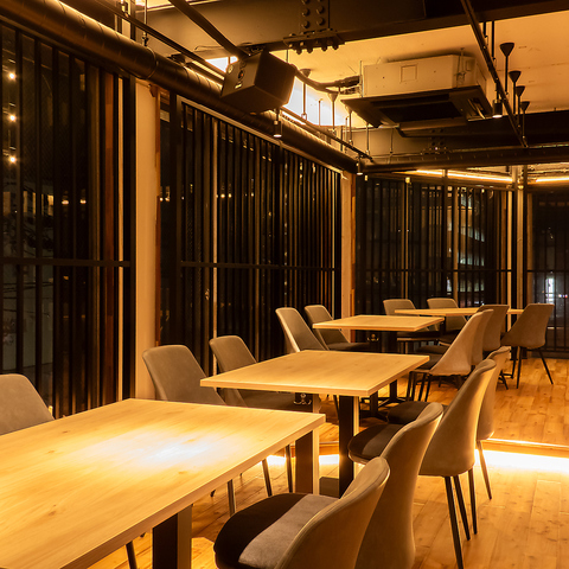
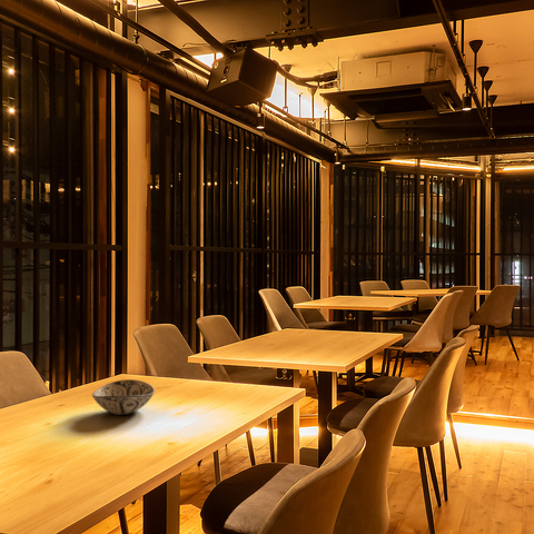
+ decorative bowl (123, 398)
